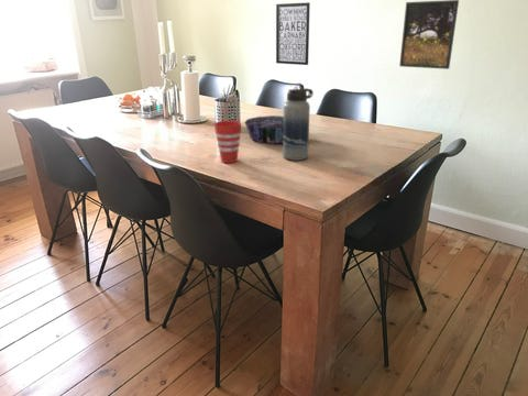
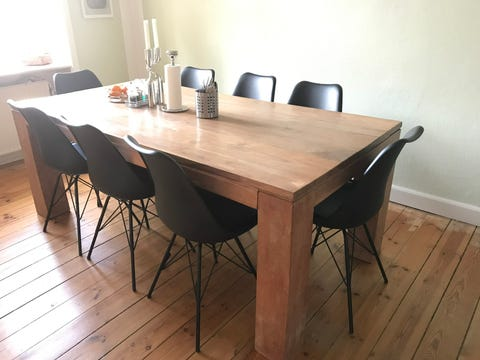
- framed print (427, 35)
- cup (228, 142)
- decorative bowl (274, 129)
- water bottle (298, 122)
- wall art (292, 34)
